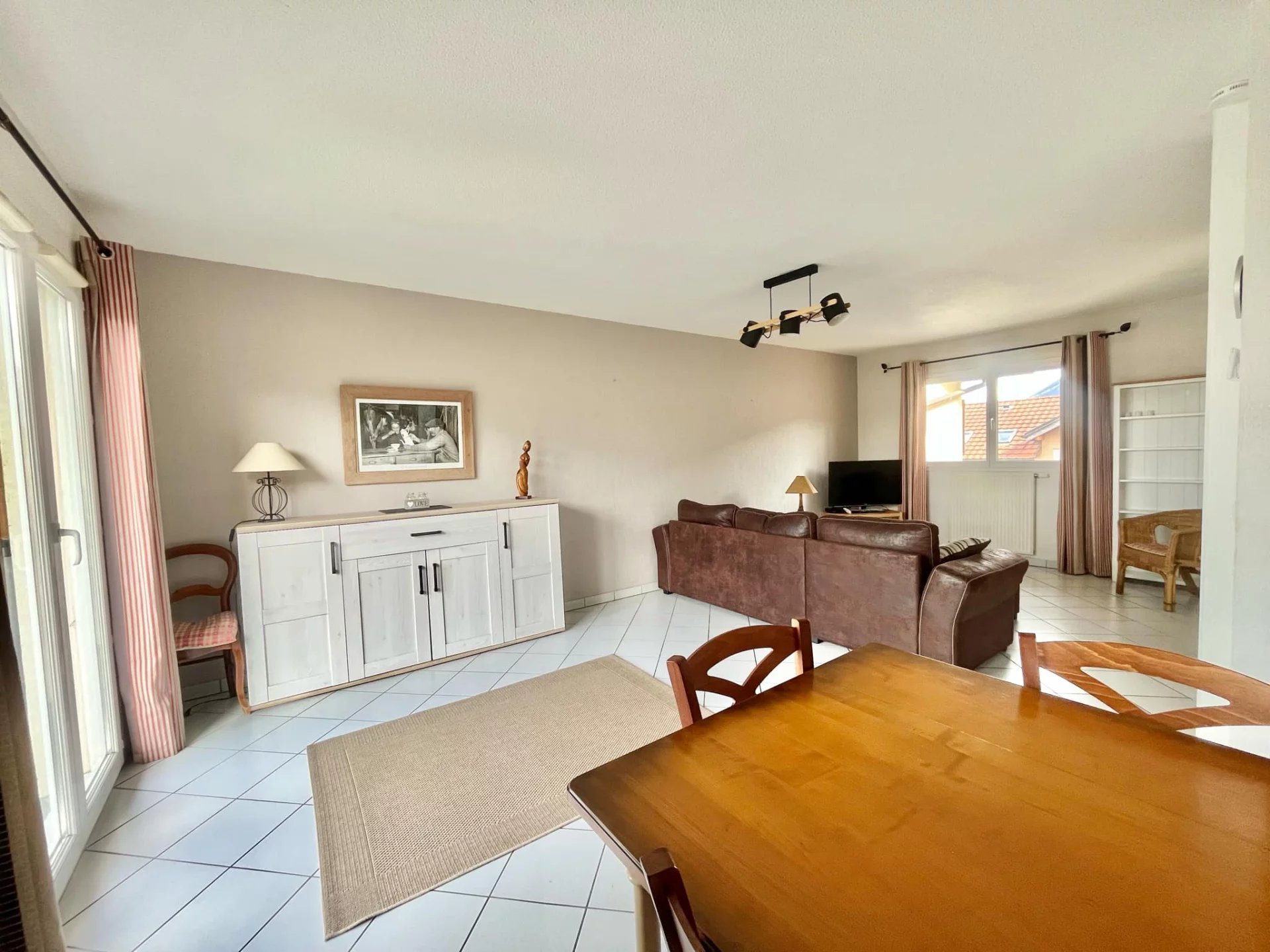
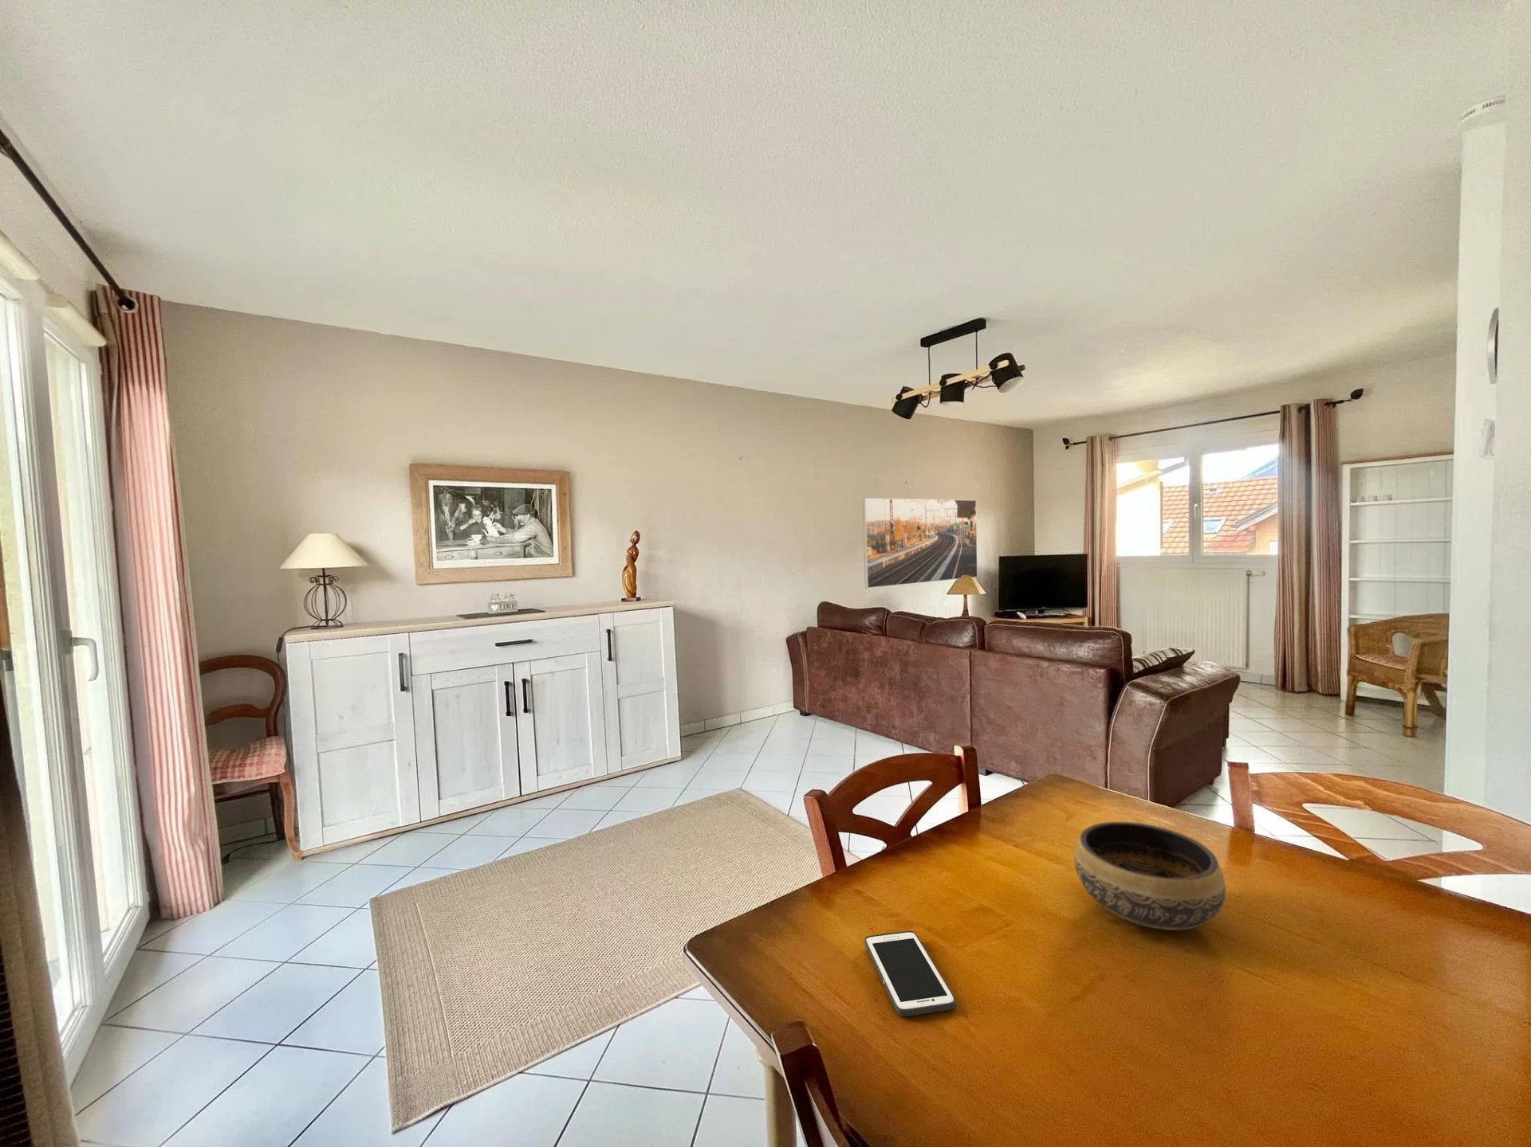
+ bowl (1146, 878)
+ cell phone (907, 970)
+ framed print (925, 541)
